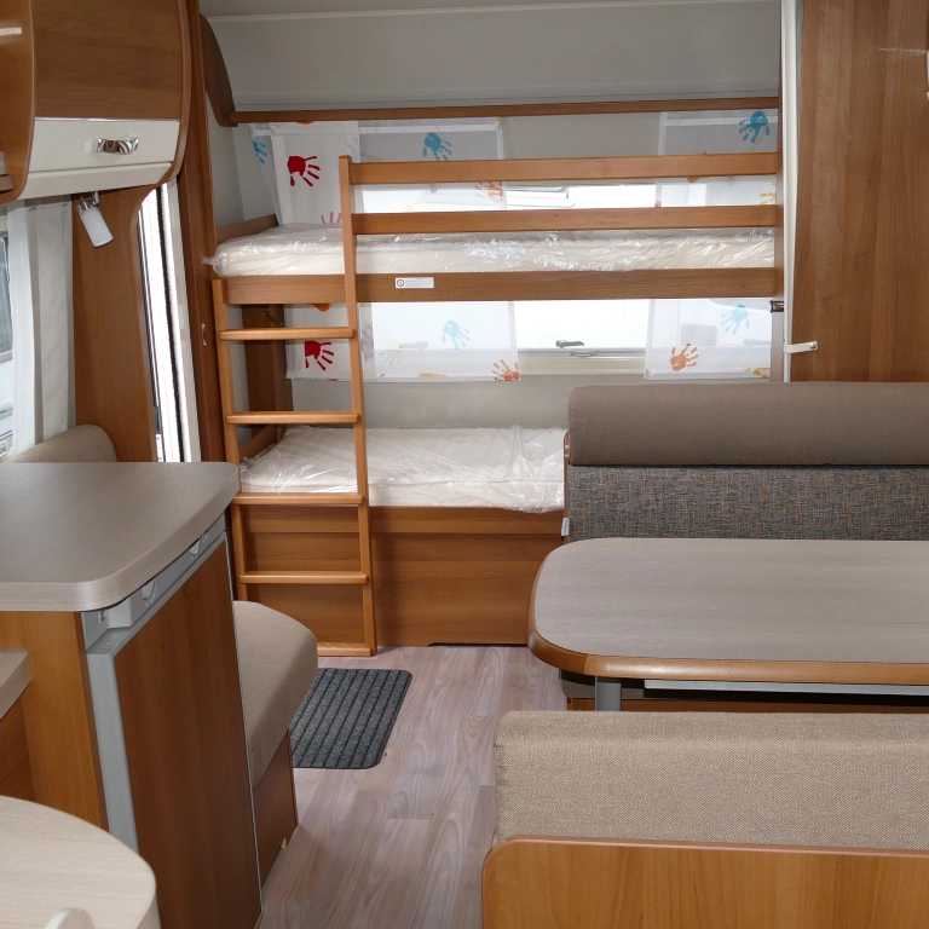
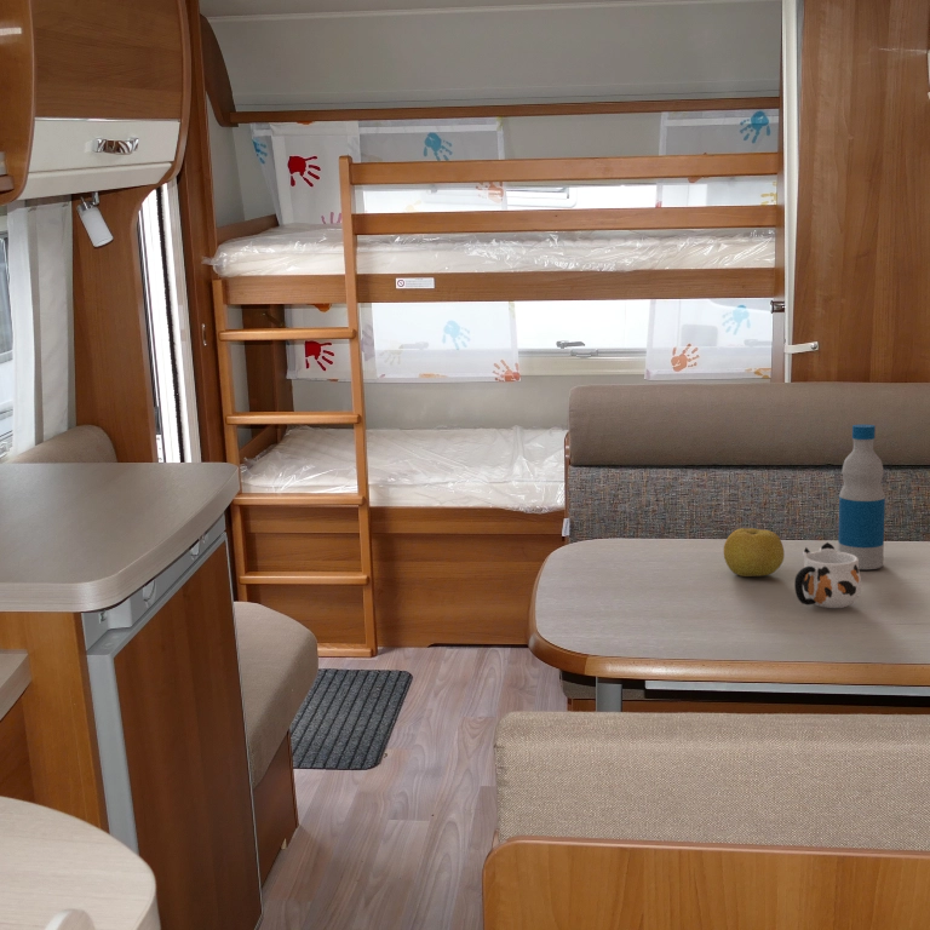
+ bottle (861, 495)
+ mug (823, 576)
+ fruit (753, 551)
